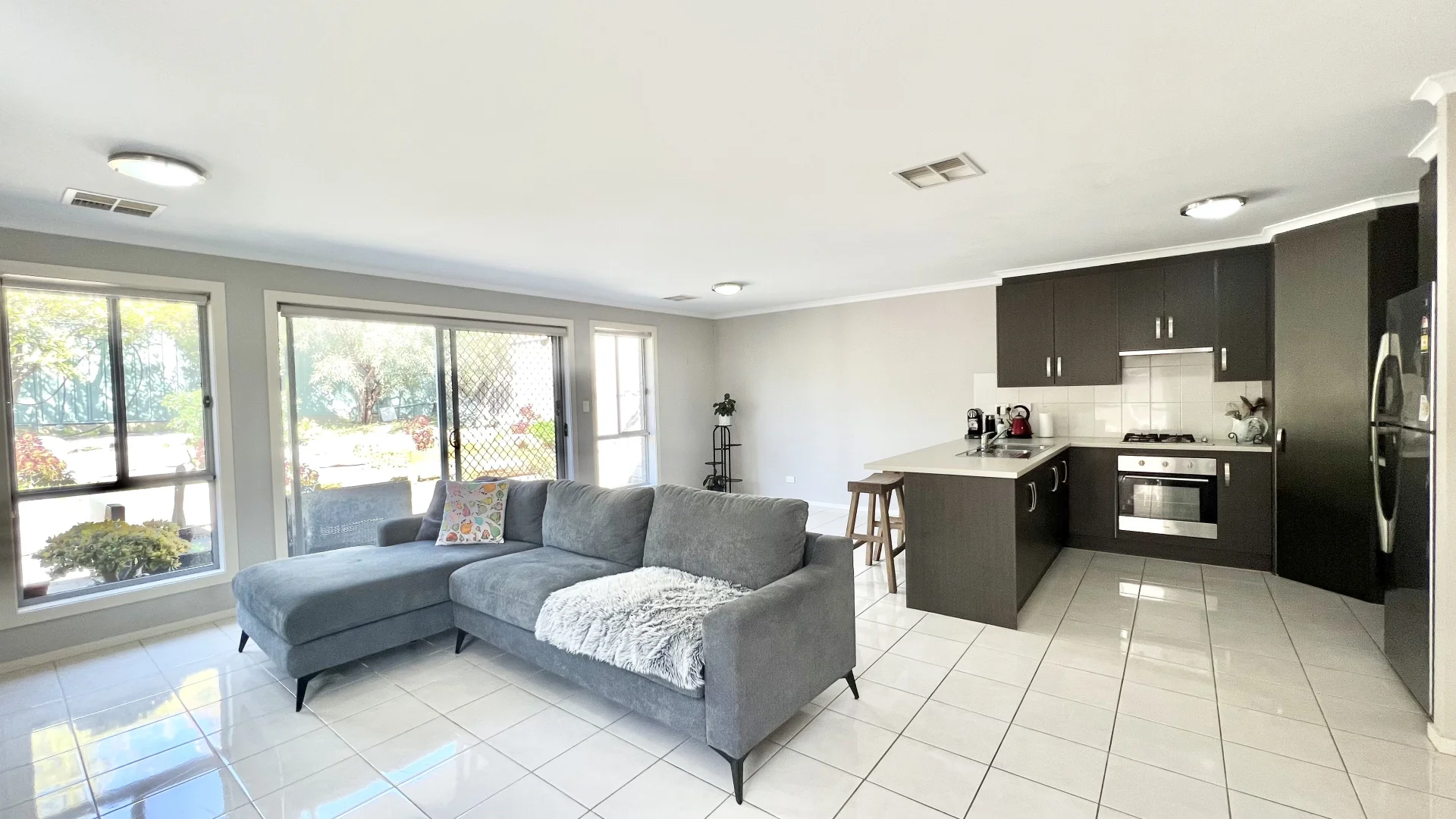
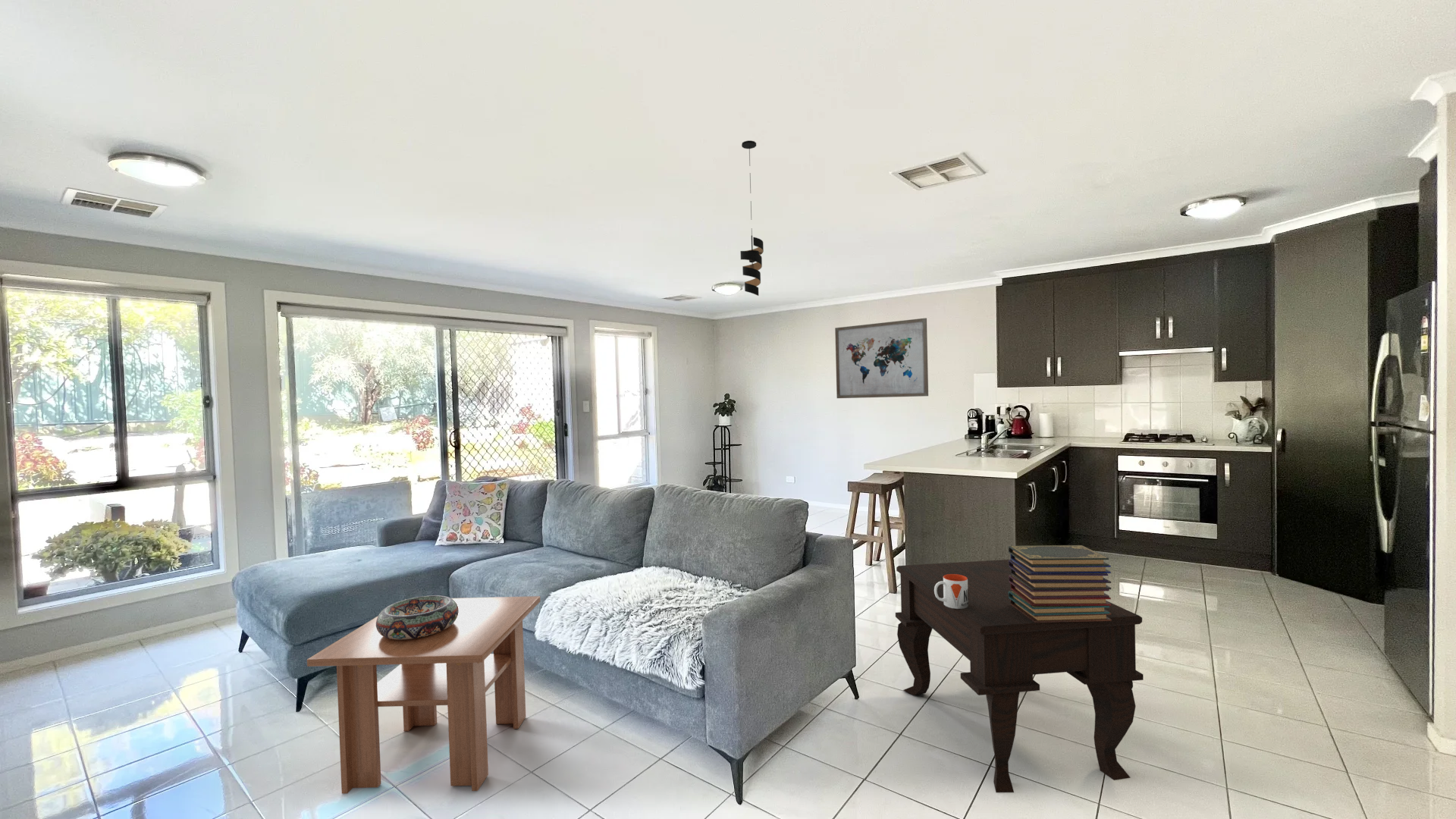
+ side table (1005, 657)
+ mug (950, 595)
+ coffee table (441, 687)
+ wall art (879, 360)
+ book stack (1057, 585)
+ pendant light (751, 218)
+ decorative bowl (418, 617)
